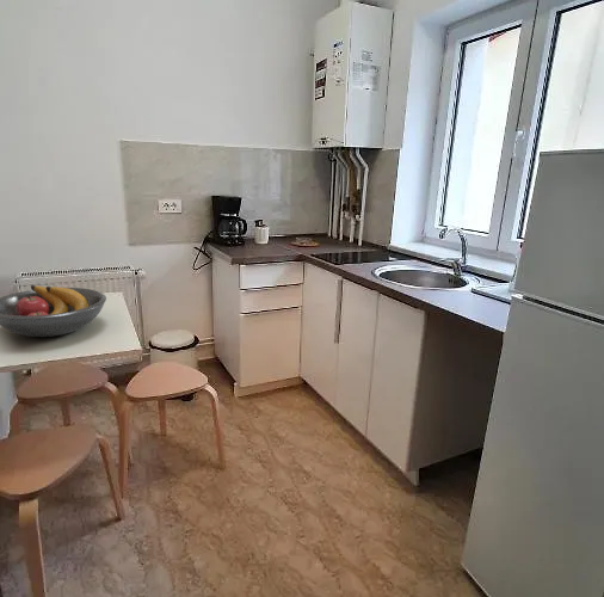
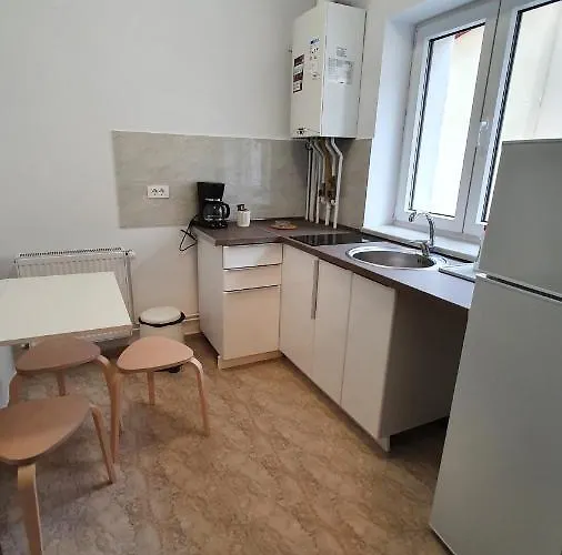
- fruit bowl (50, 310)
